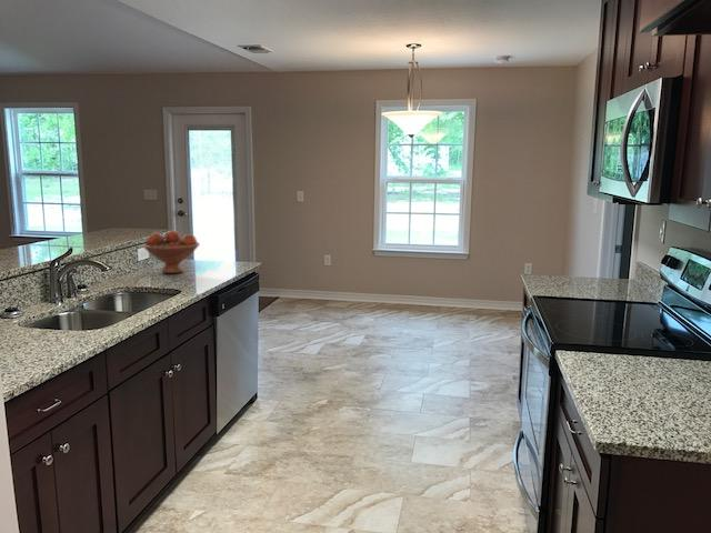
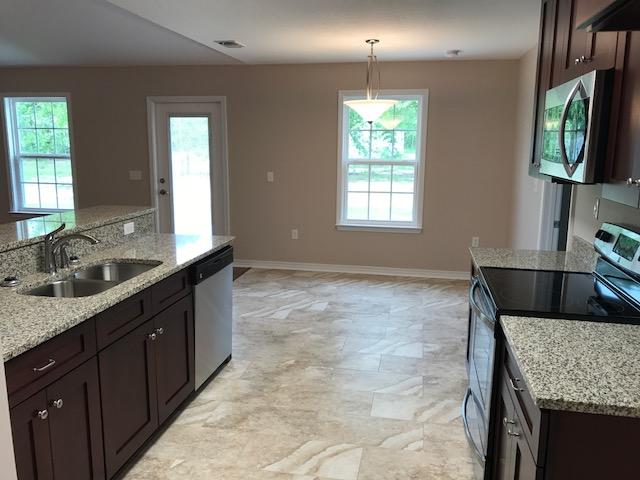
- fruit bowl (171, 252)
